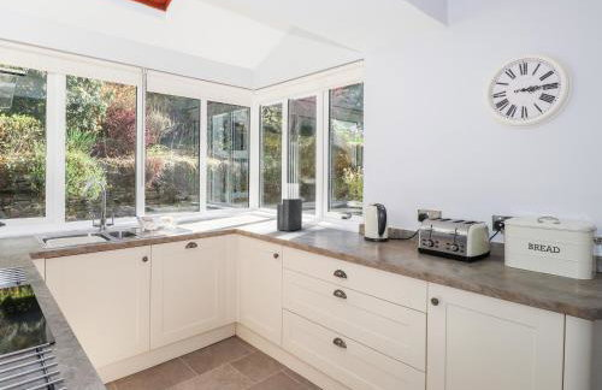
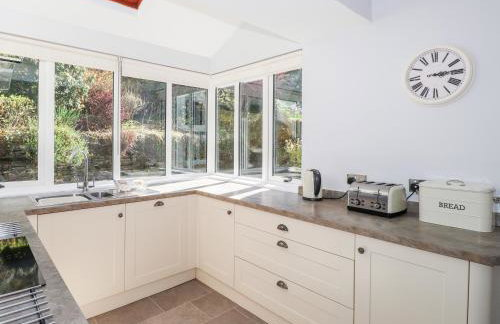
- knife block (288, 206)
